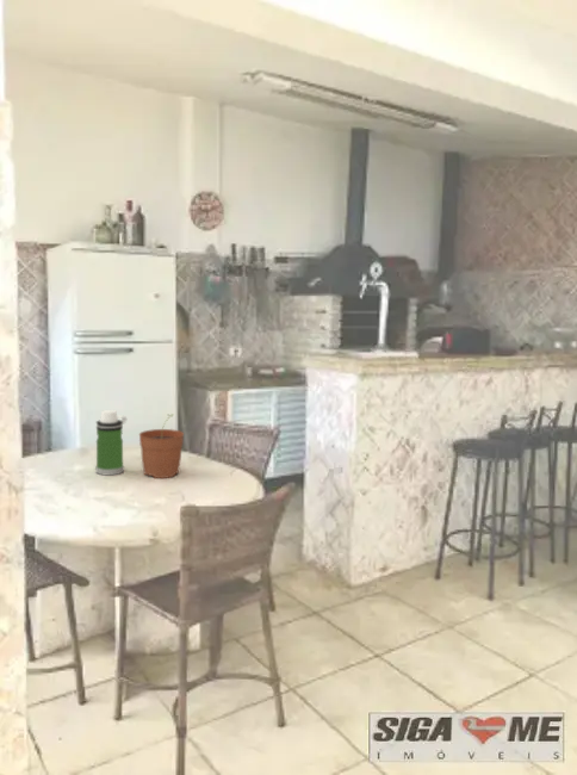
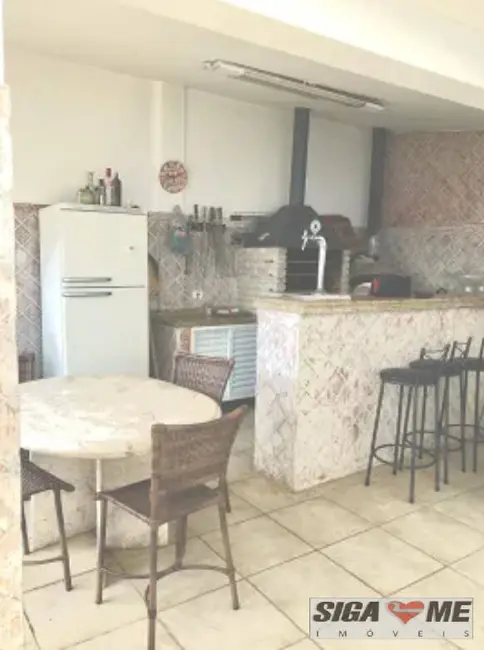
- water bottle (110, 441)
- plant pot (161, 444)
